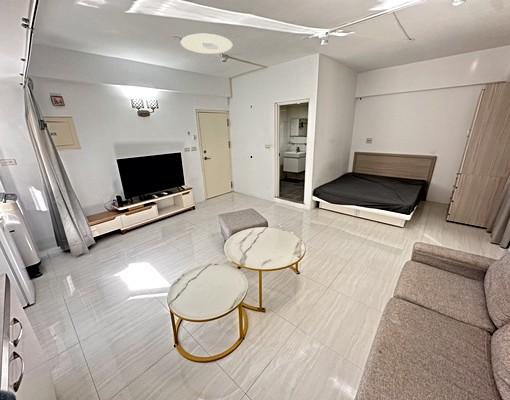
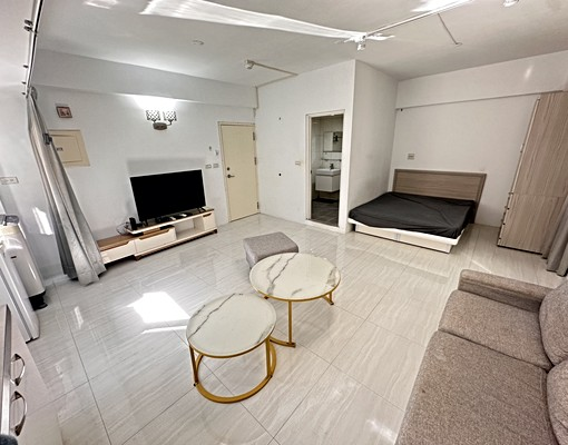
- ceiling light (206, 41)
